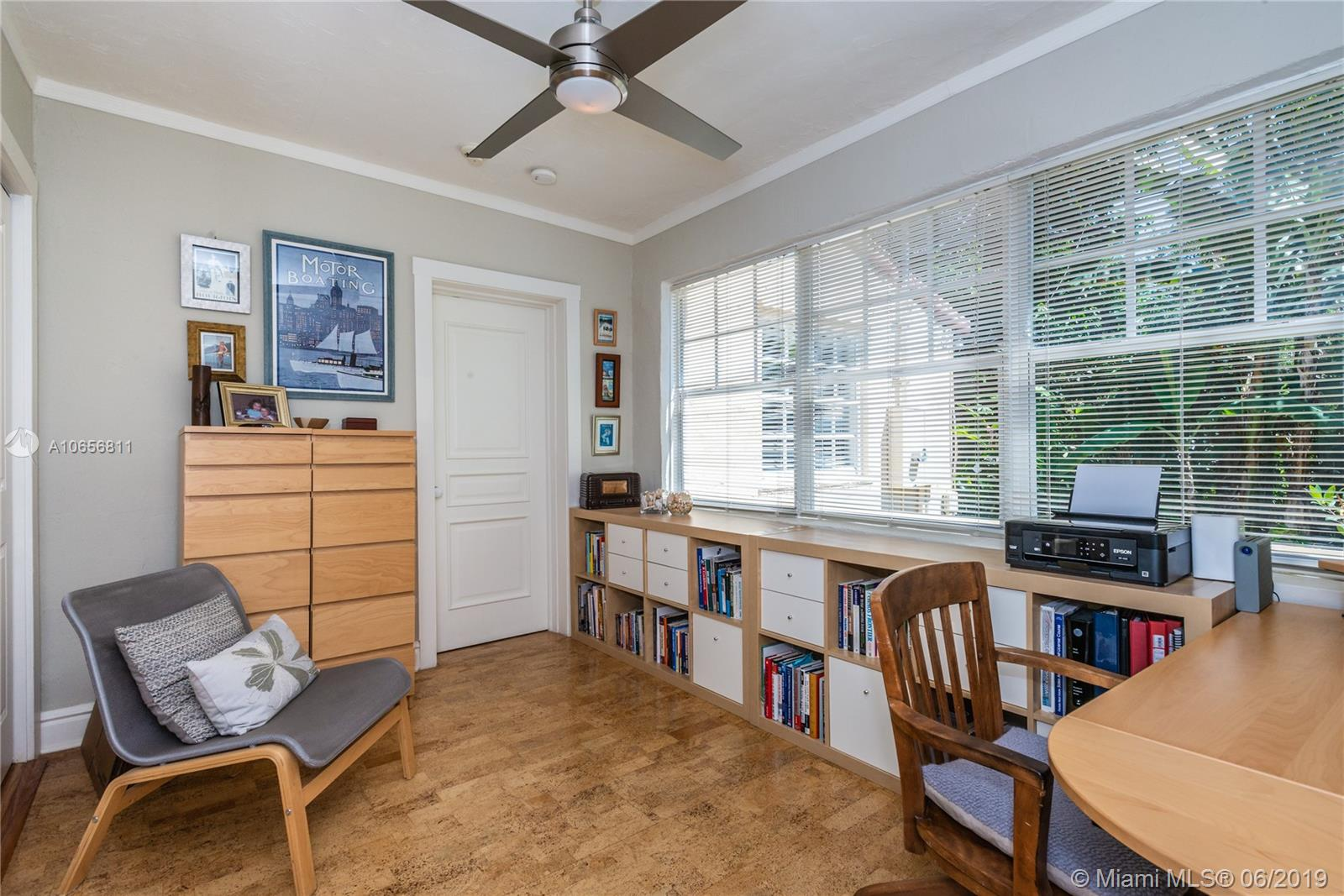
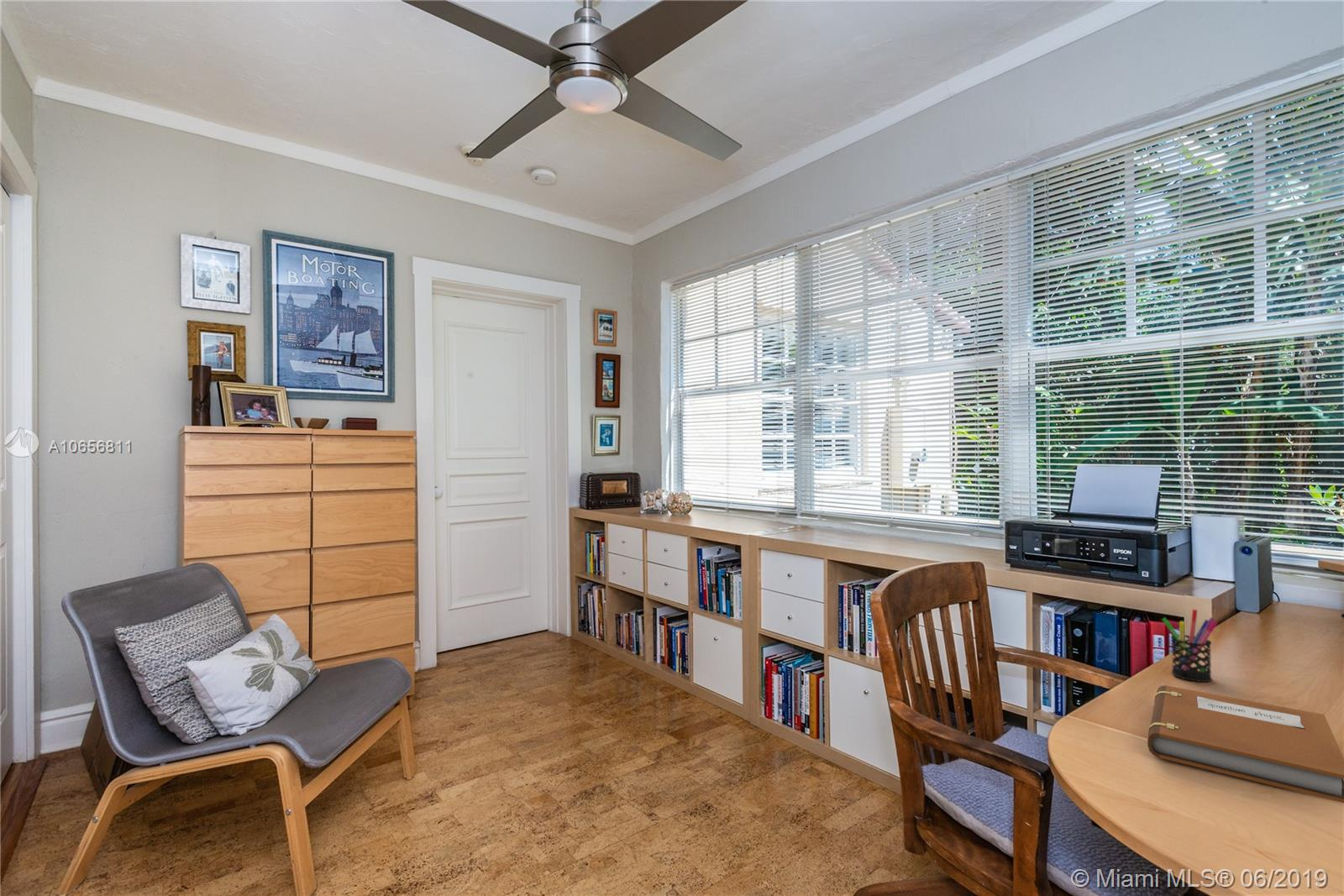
+ pen holder (1187, 642)
+ notebook (1237, 732)
